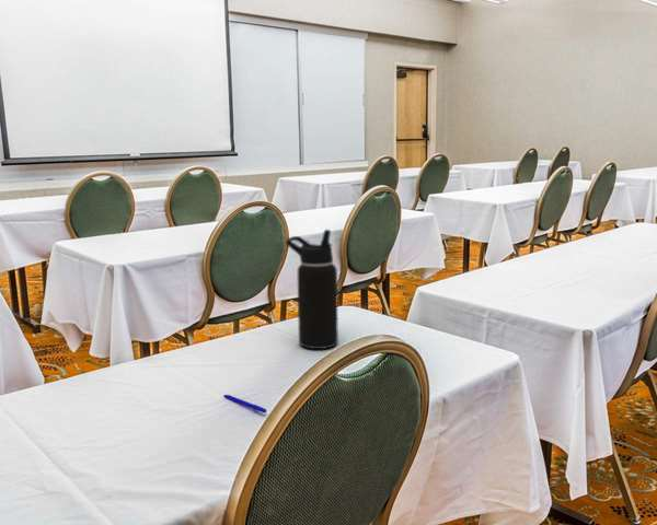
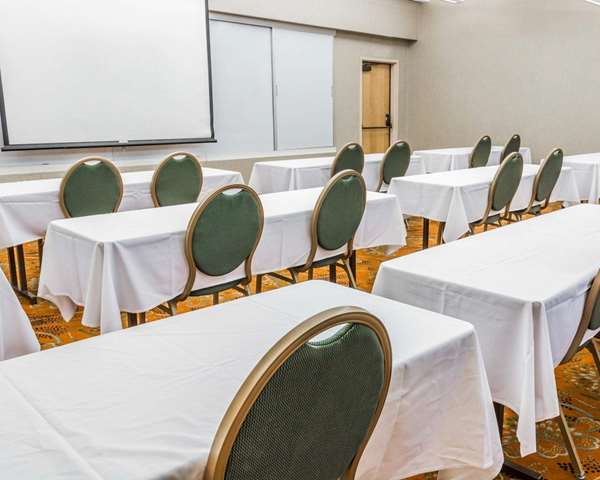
- water bottle (312, 287)
- pen (243, 402)
